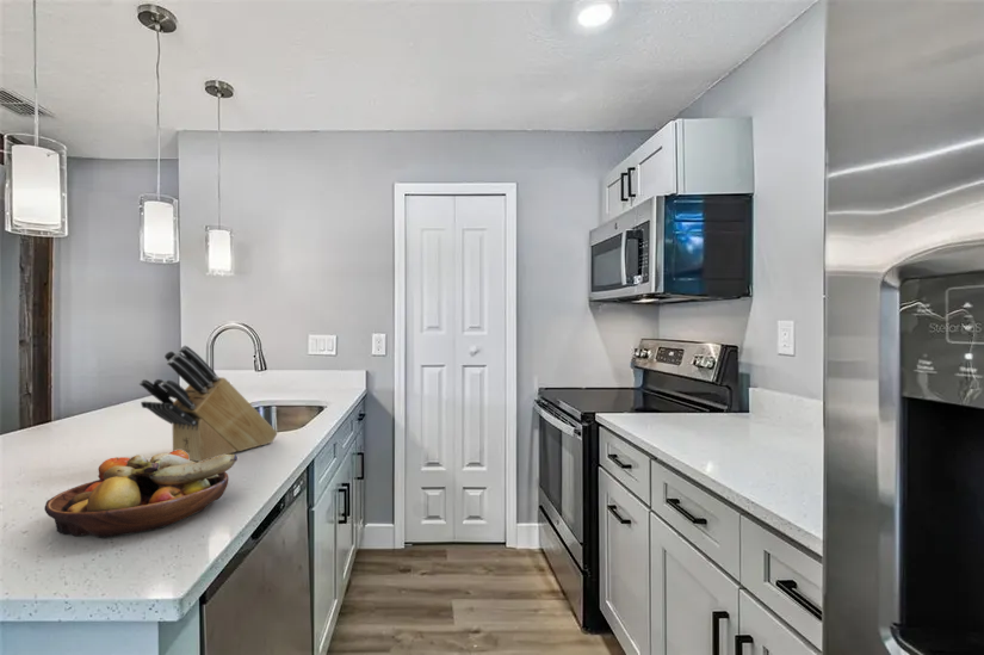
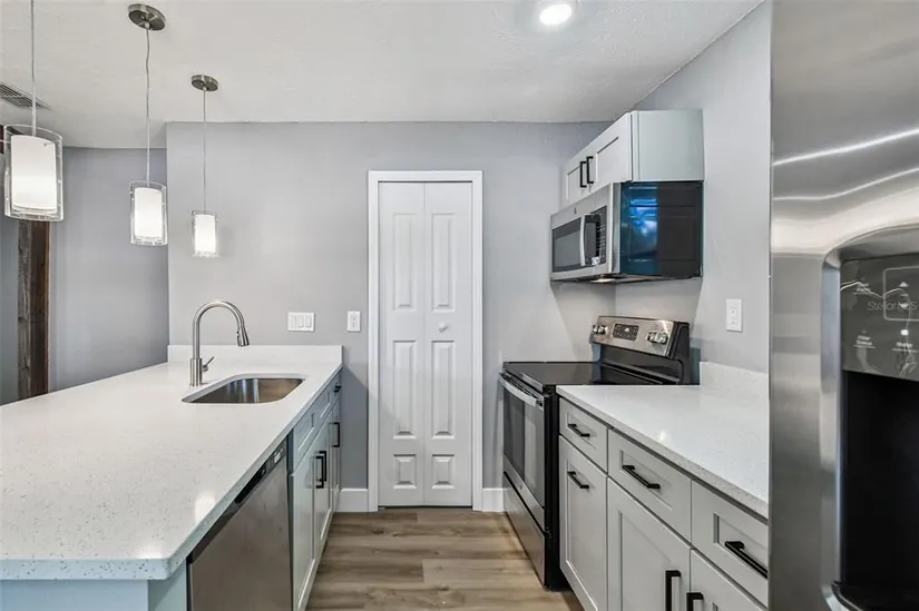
- fruit bowl (147, 480)
- knife block (213, 398)
